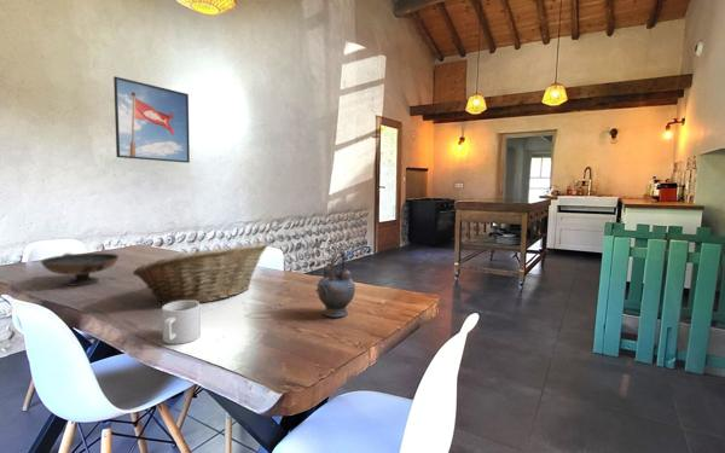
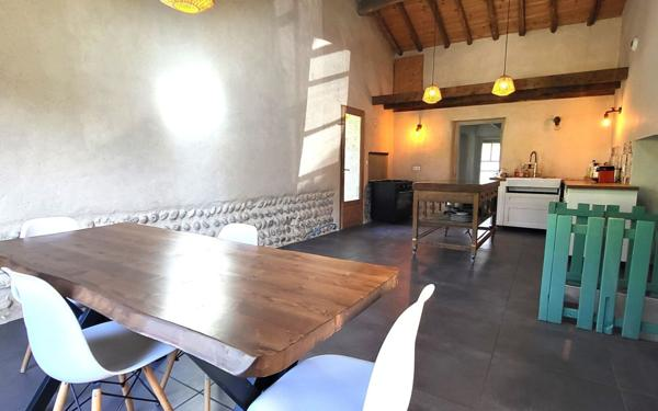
- decorative bowl (82, 269)
- mug (181, 323)
- fruit basket (207, 267)
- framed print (155, 123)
- teapot (334, 283)
